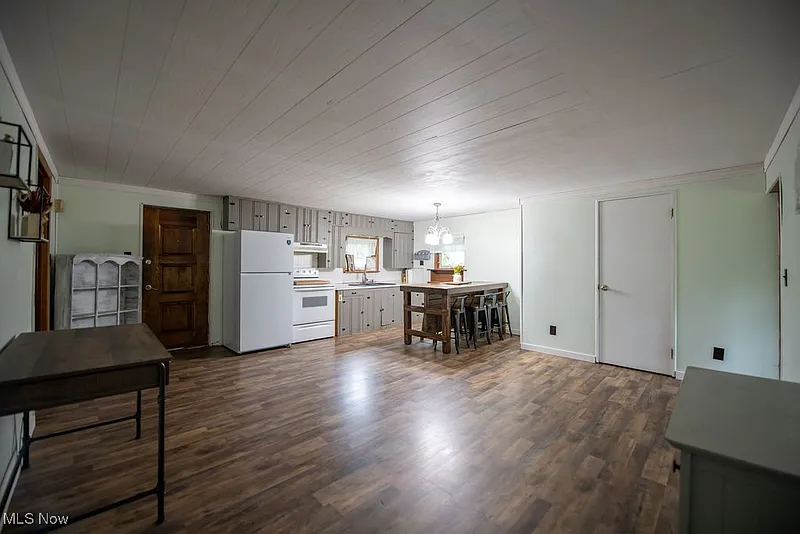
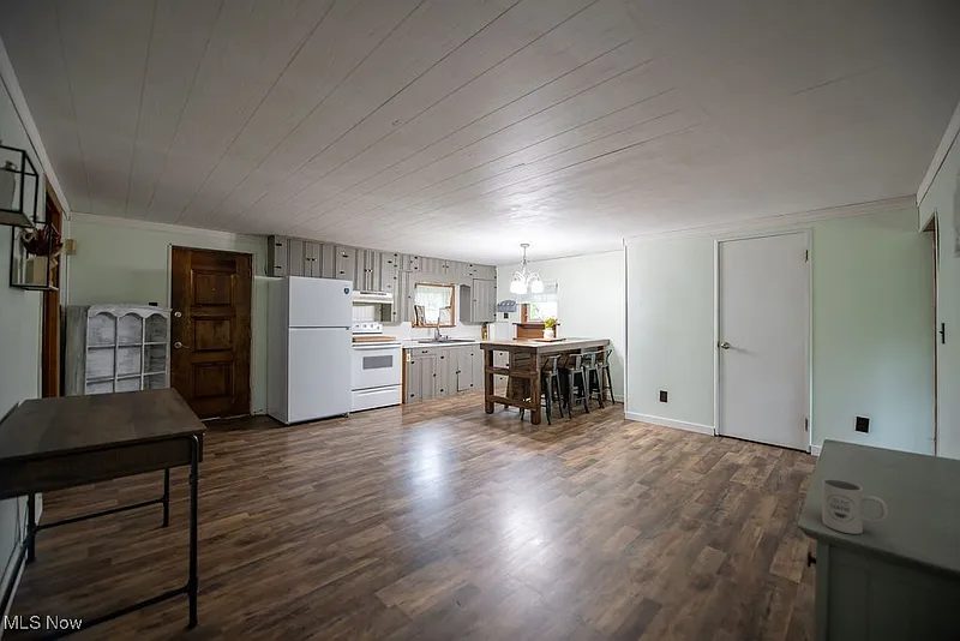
+ mug (853, 508)
